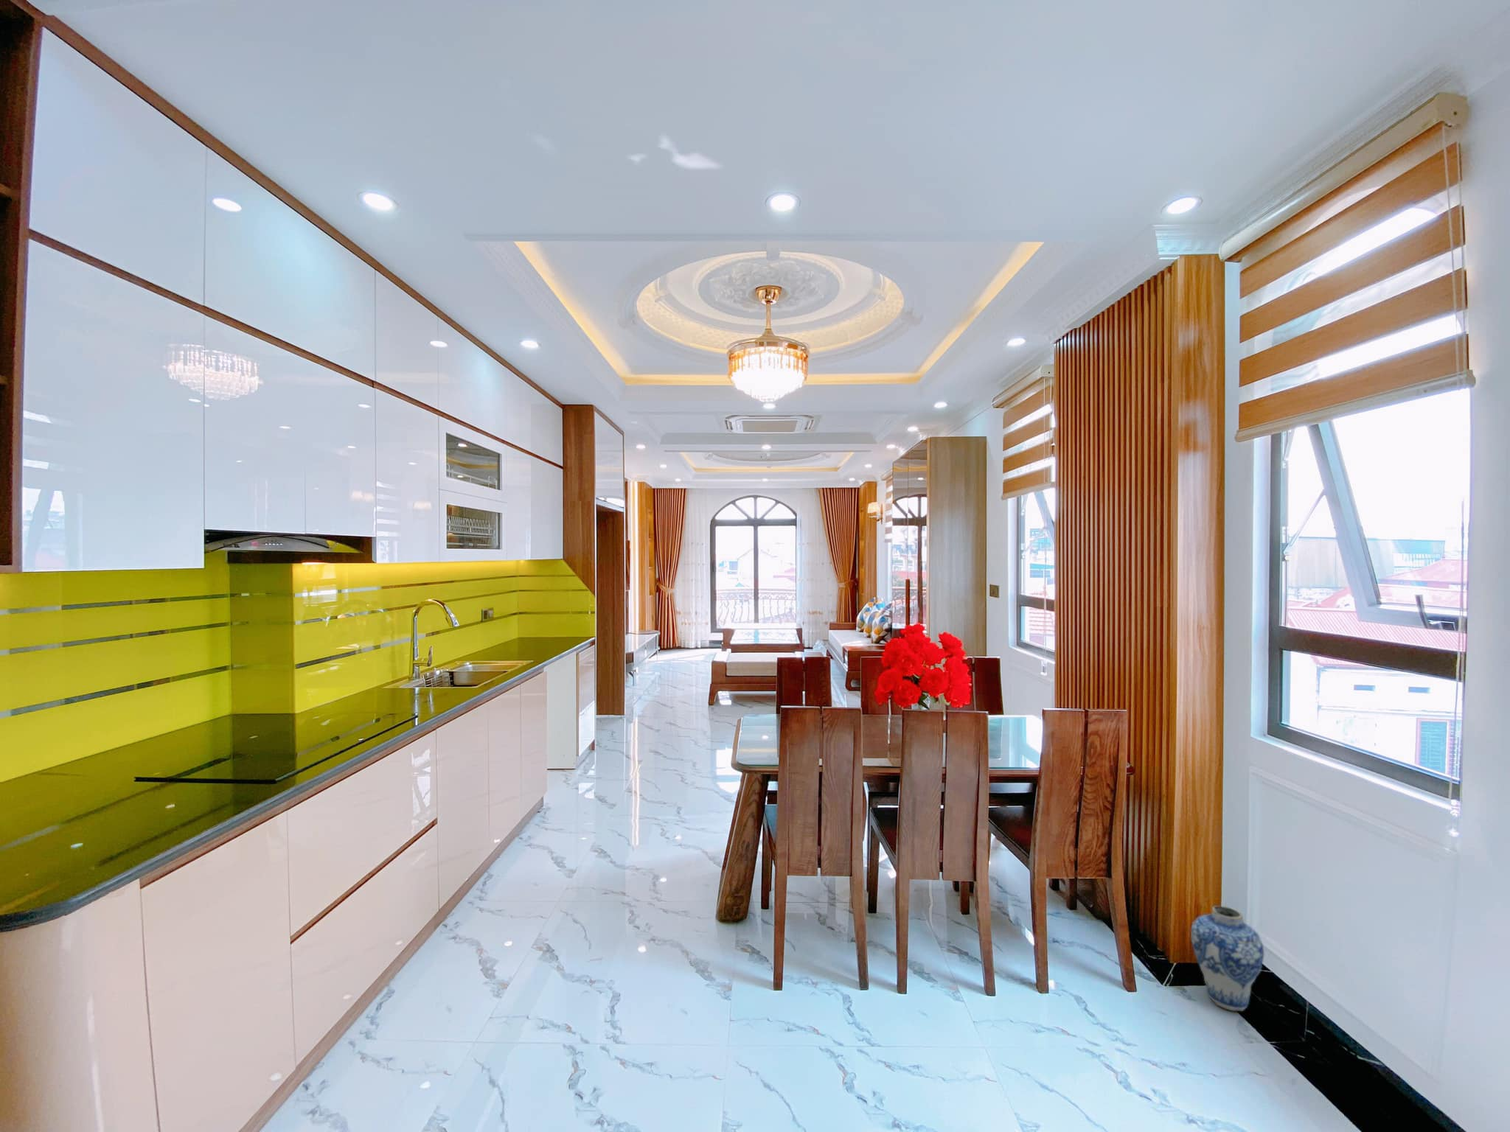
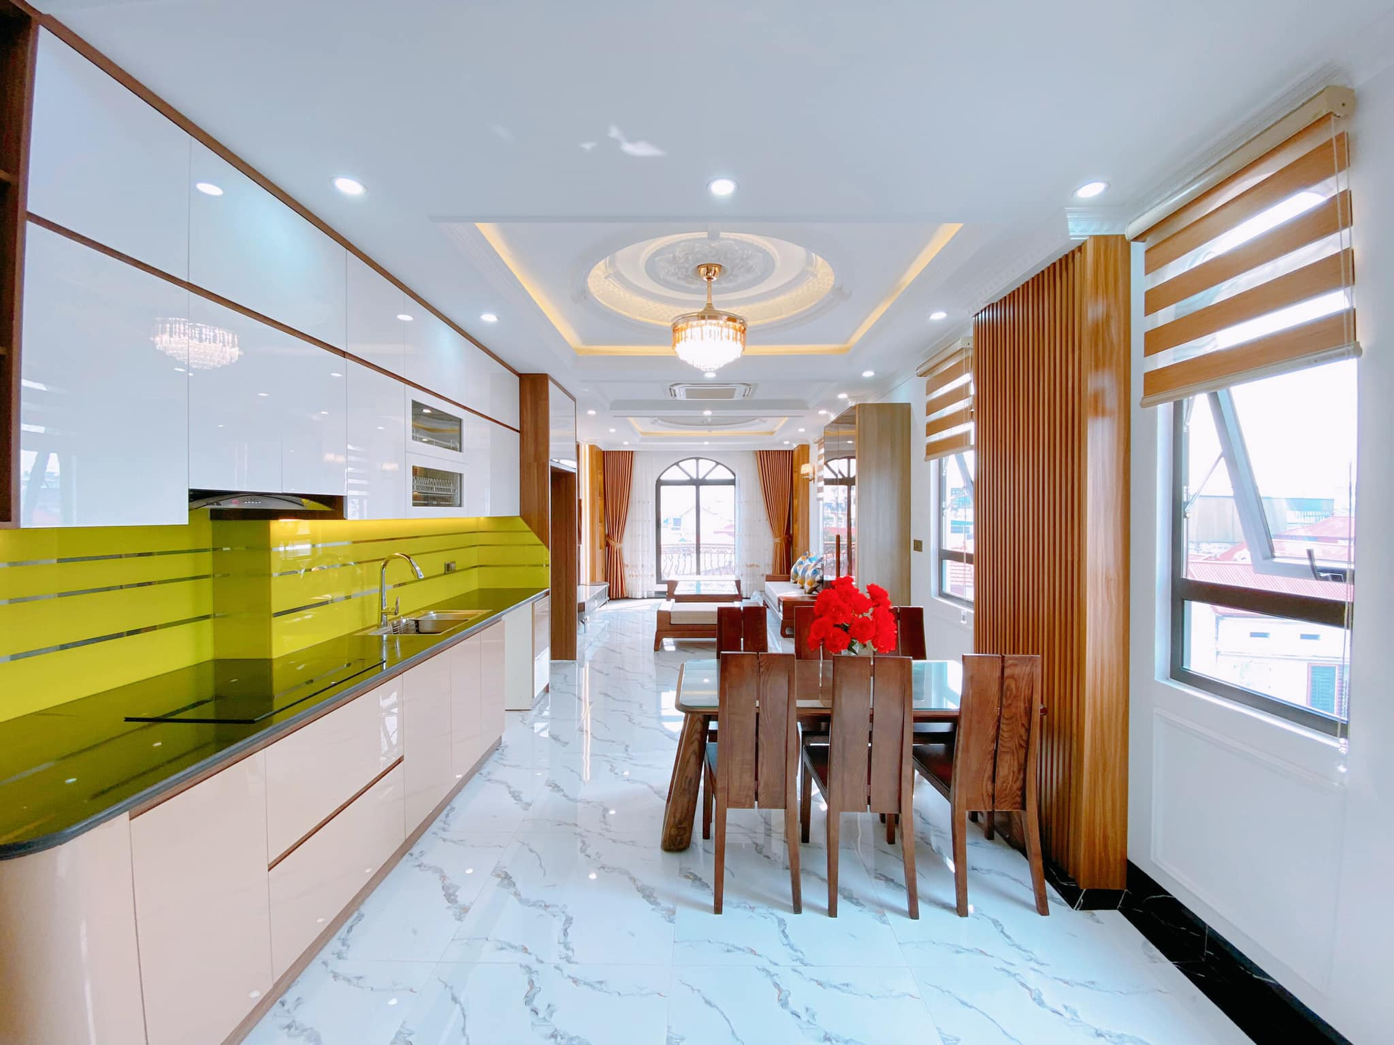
- vase (1226, 956)
